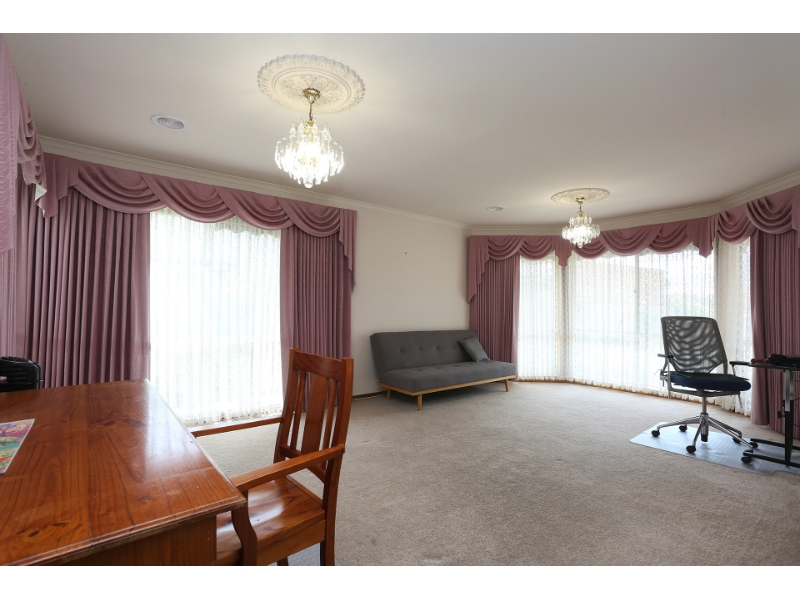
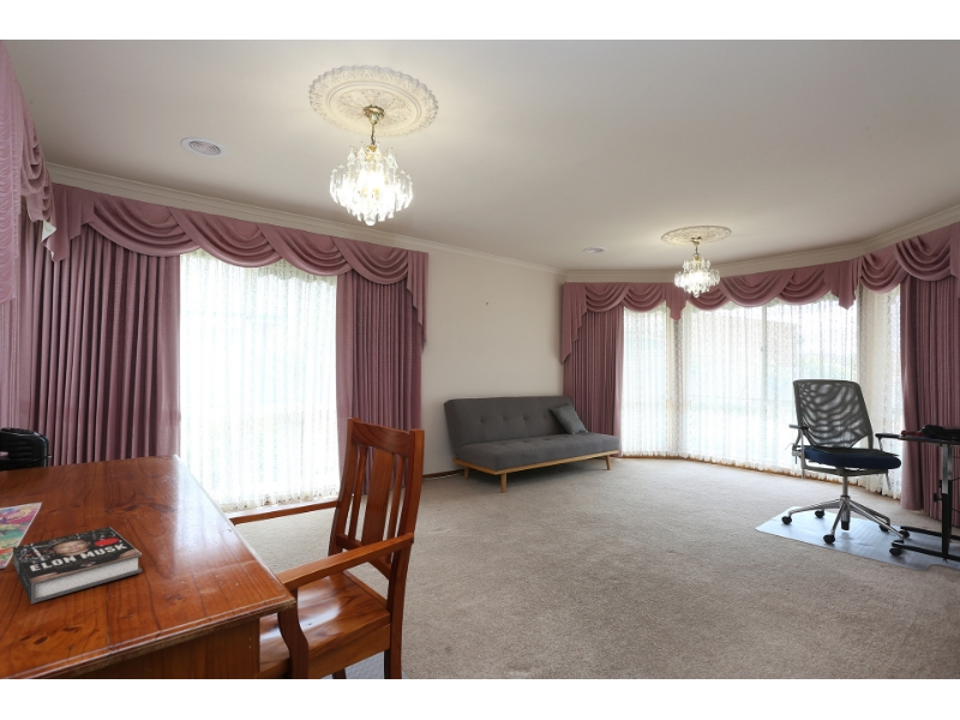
+ book (76, 559)
